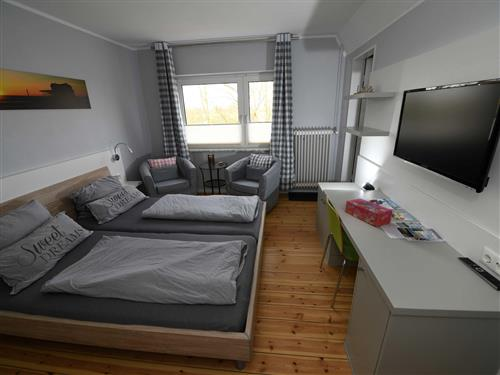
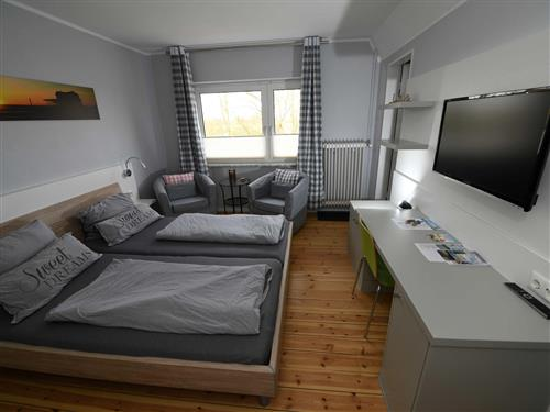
- tissue box (367, 211)
